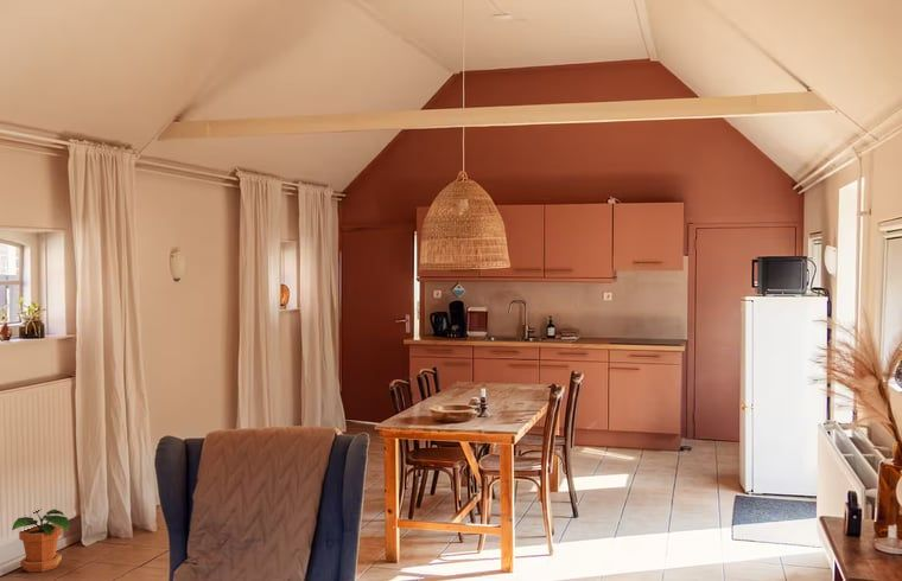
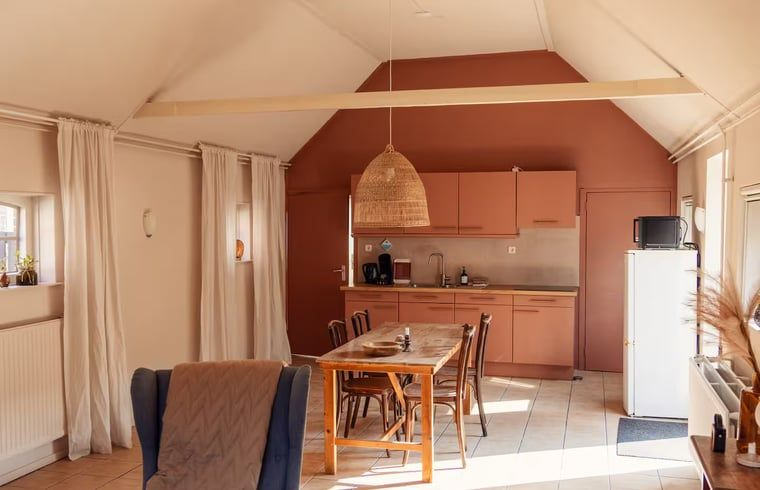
- potted plant (42, 541)
